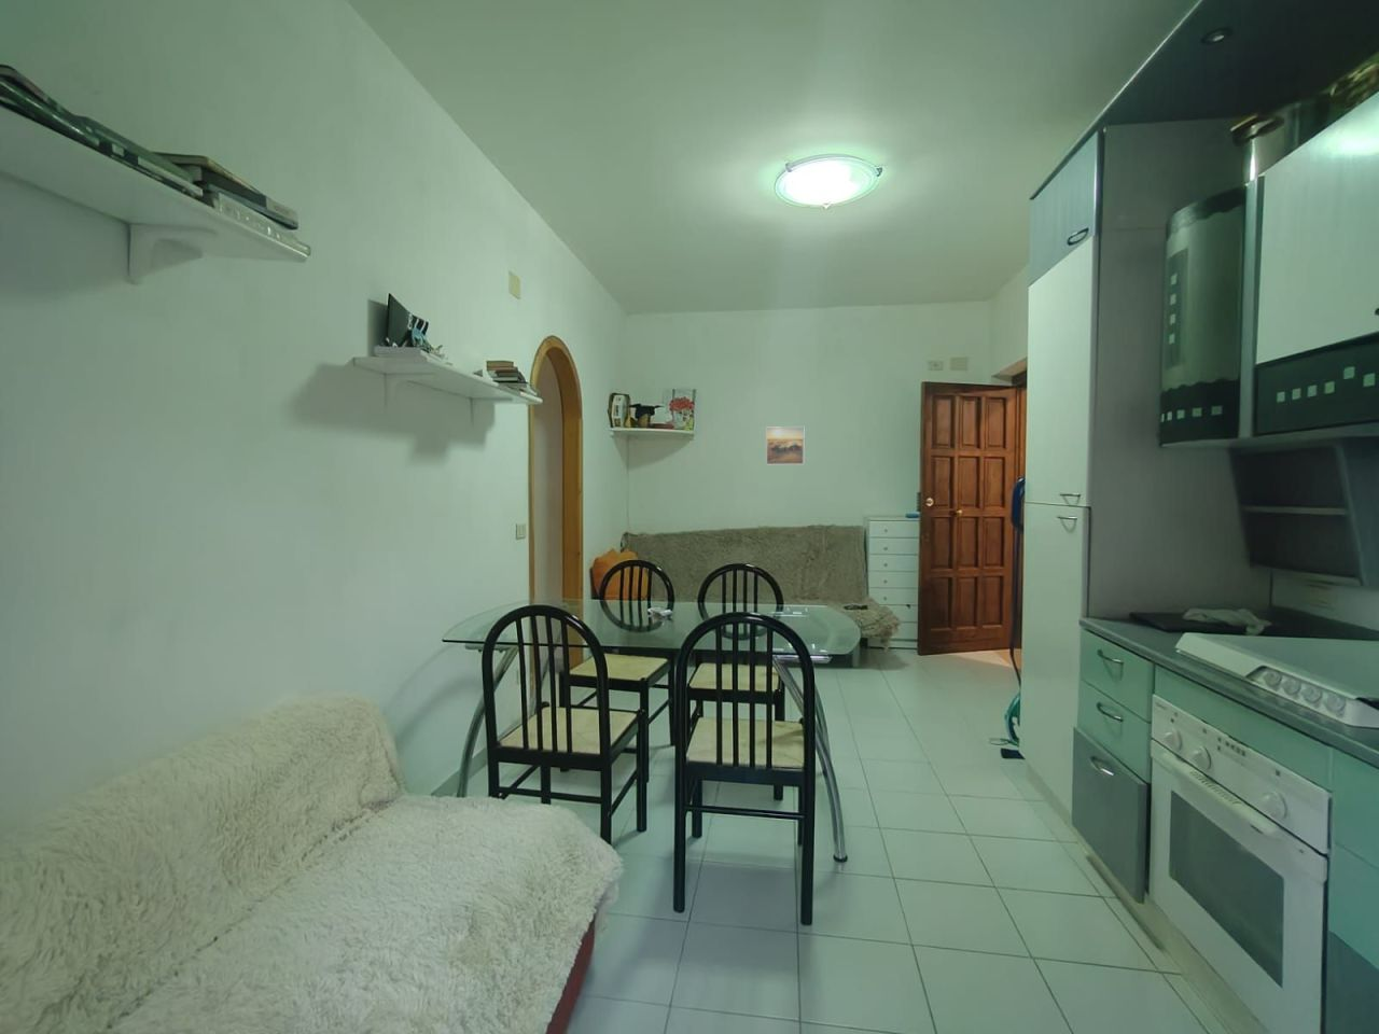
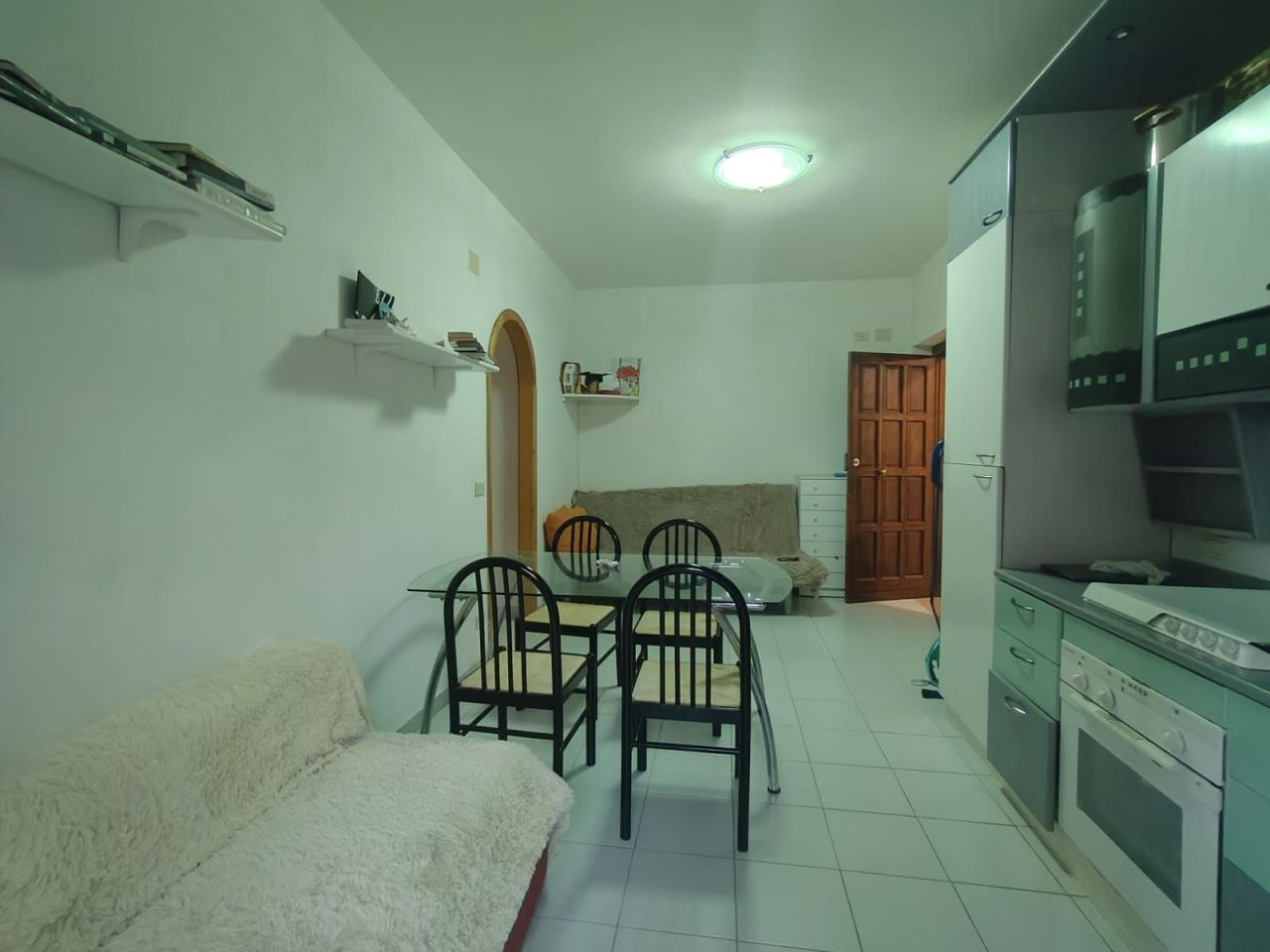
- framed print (784, 445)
